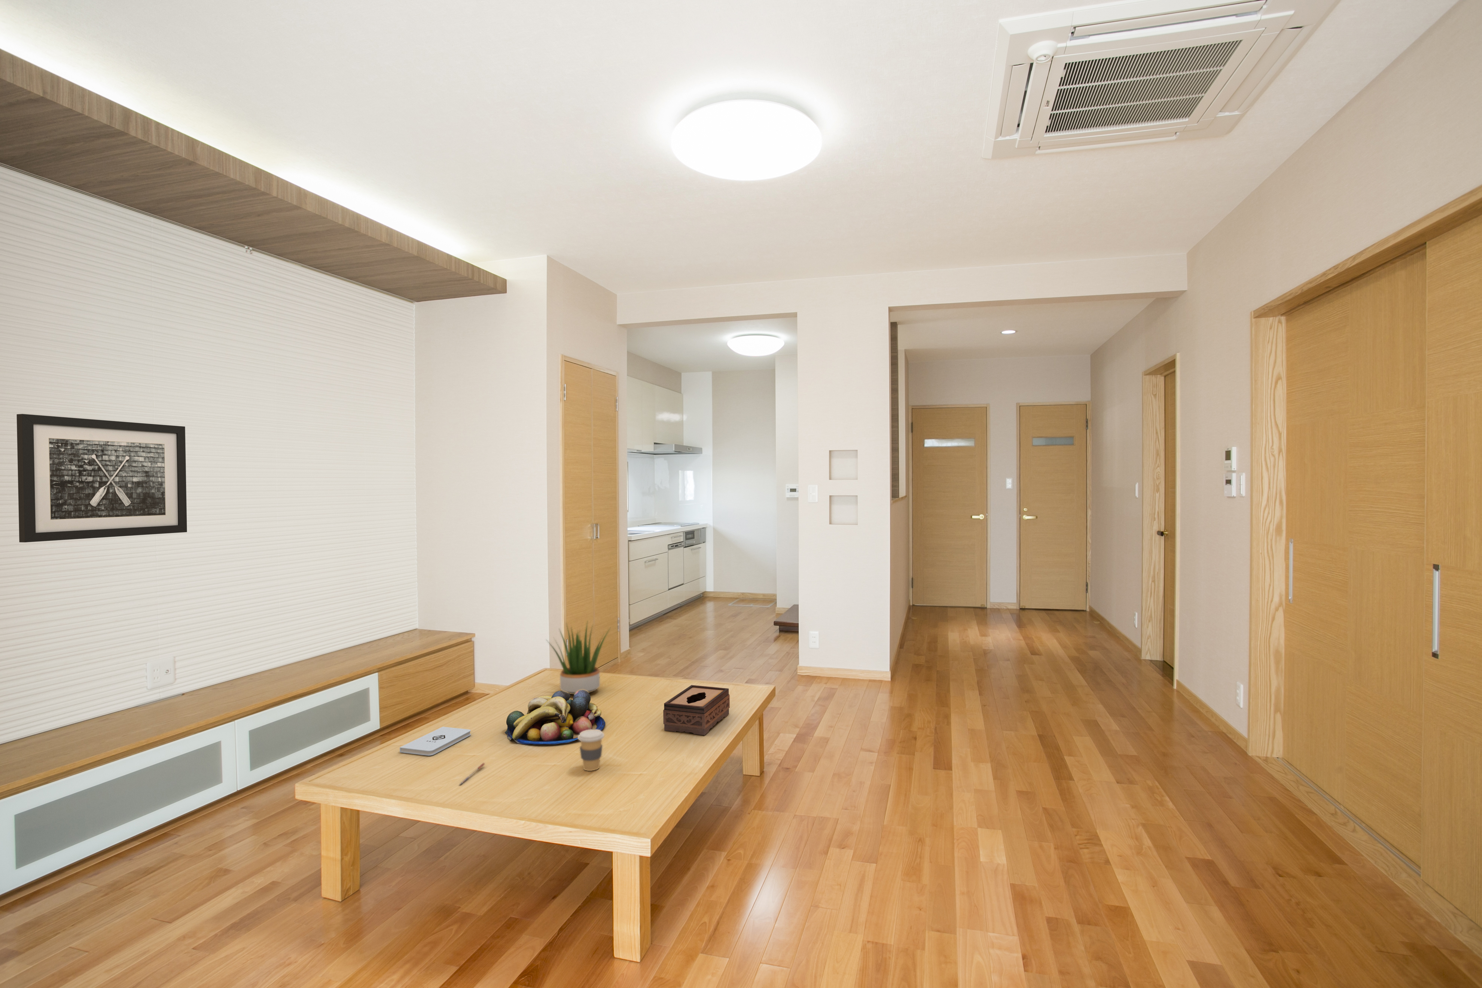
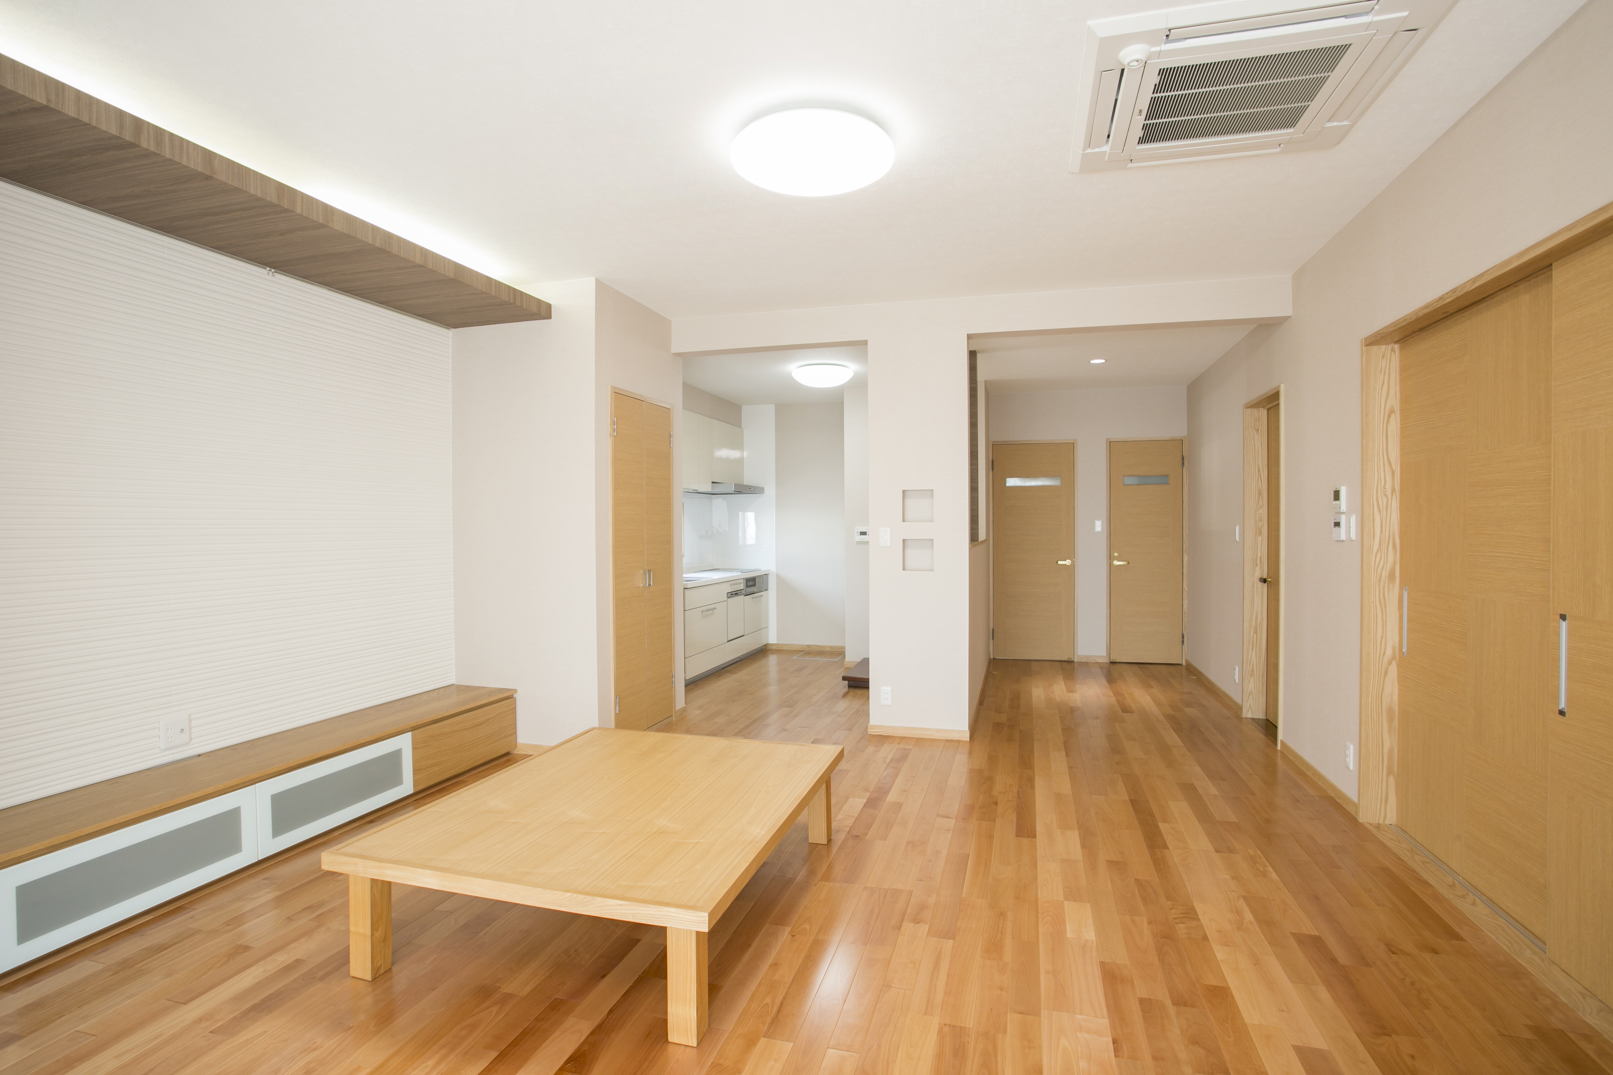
- coffee cup (591, 750)
- fruit bowl (557, 711)
- pen (472, 774)
- wall art (110, 479)
- notepad (437, 741)
- tissue box (698, 709)
- potted plant (580, 658)
